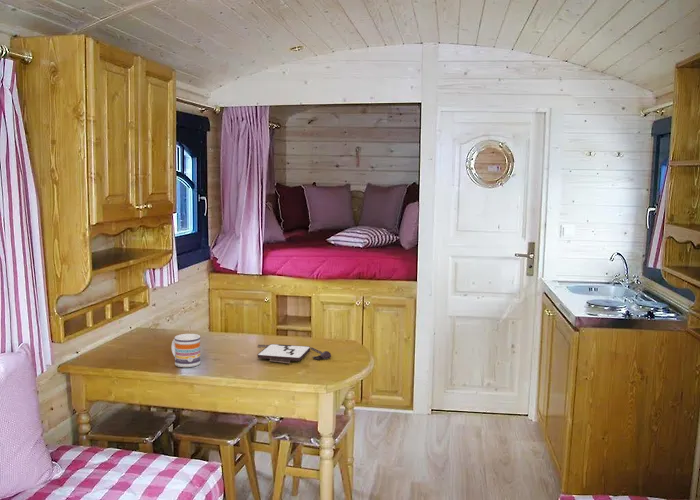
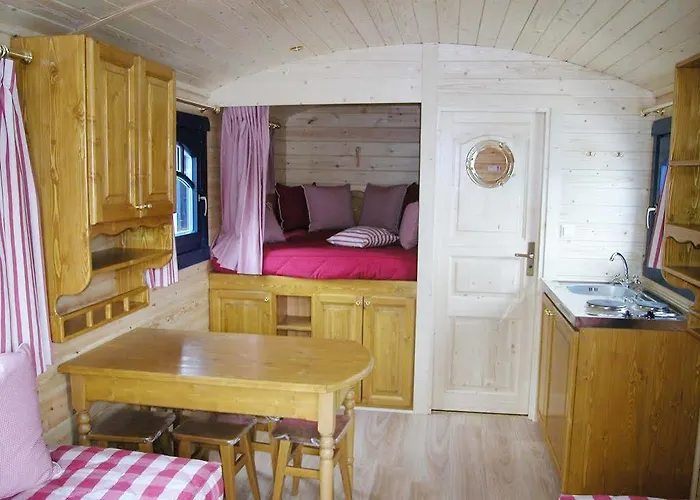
- board game (290, 352)
- mug (186, 349)
